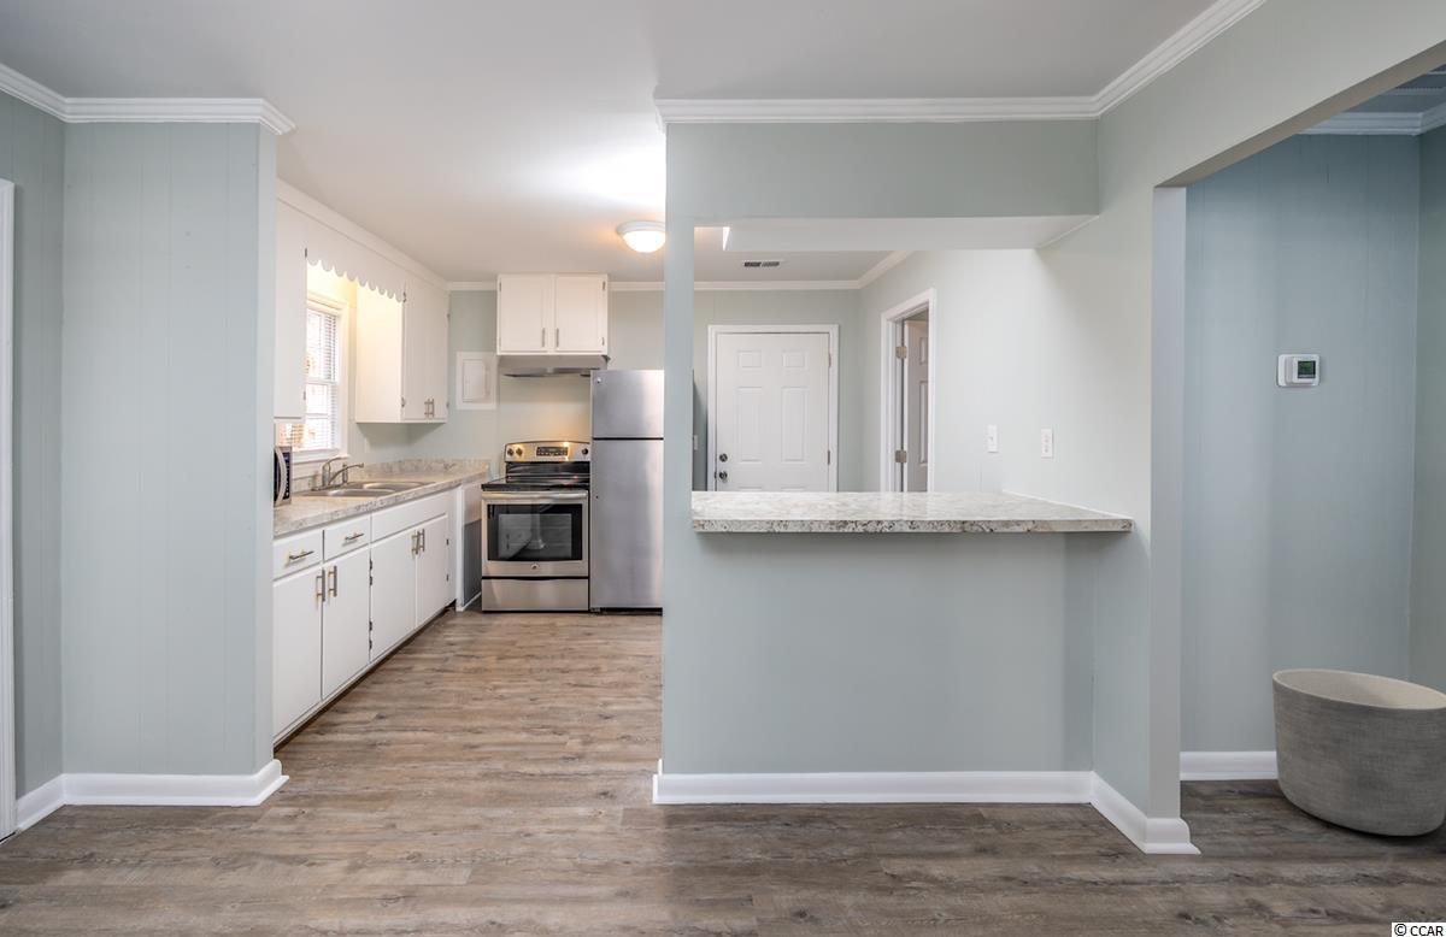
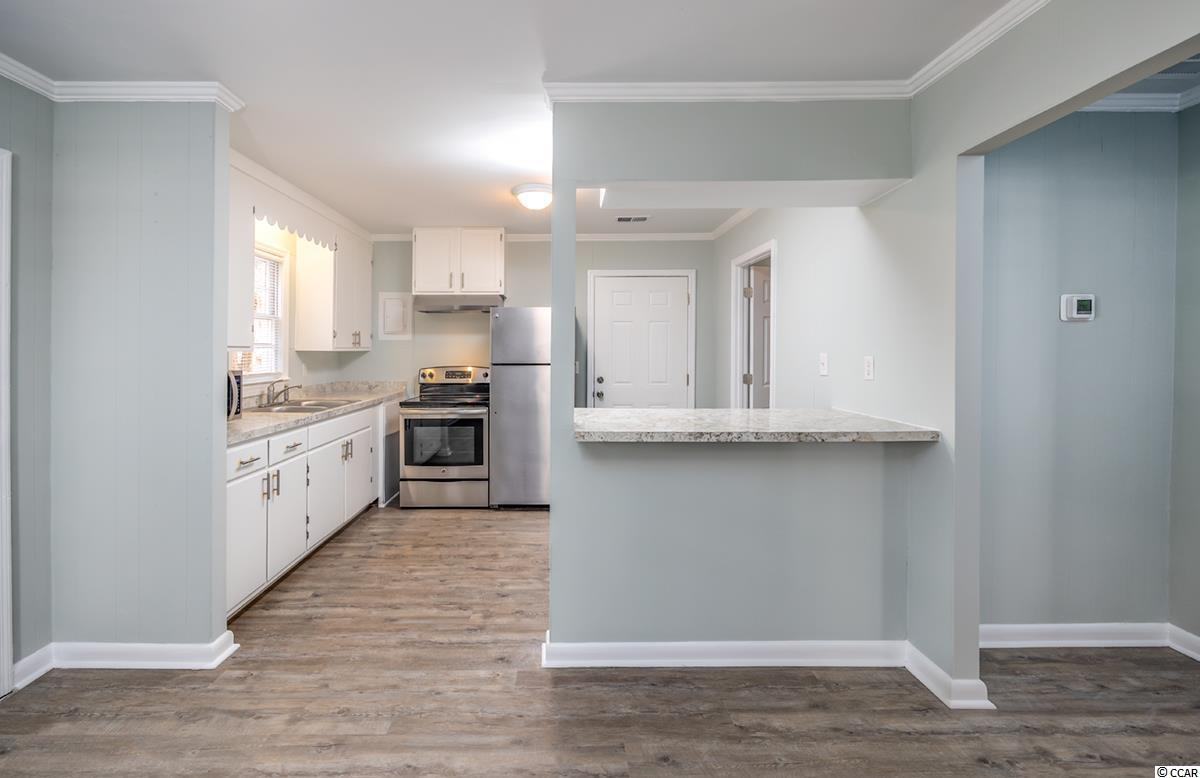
- planter (1357, 749)
